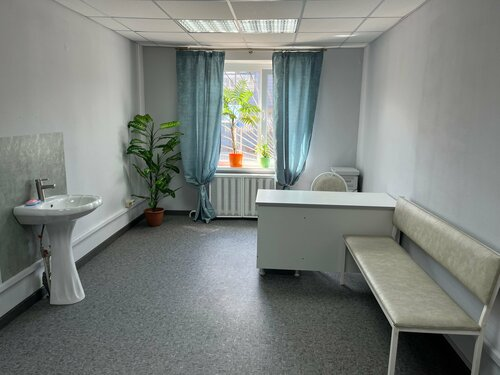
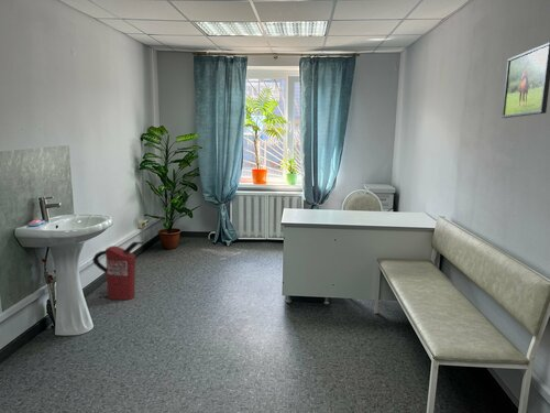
+ fire extinguisher (120, 269)
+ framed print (525, 84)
